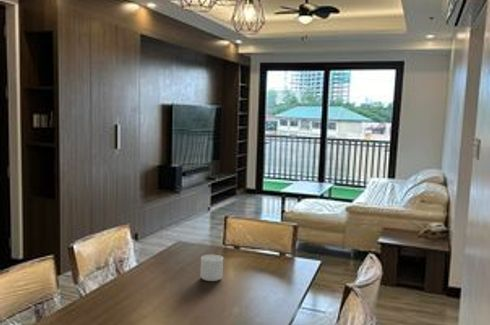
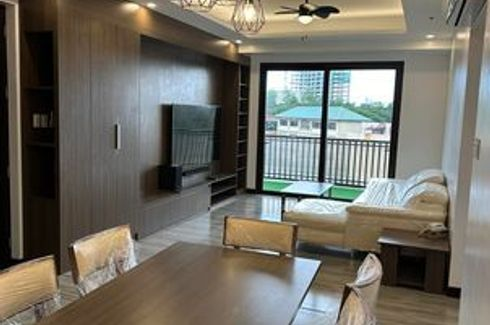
- candle (211, 267)
